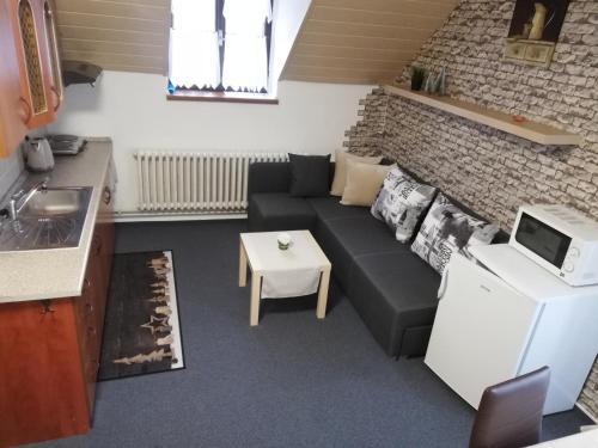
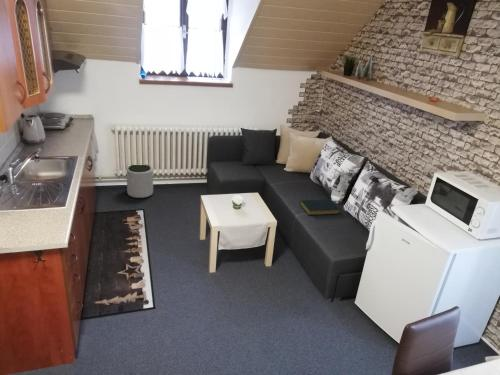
+ hardback book (319, 206)
+ plant pot (140, 180)
